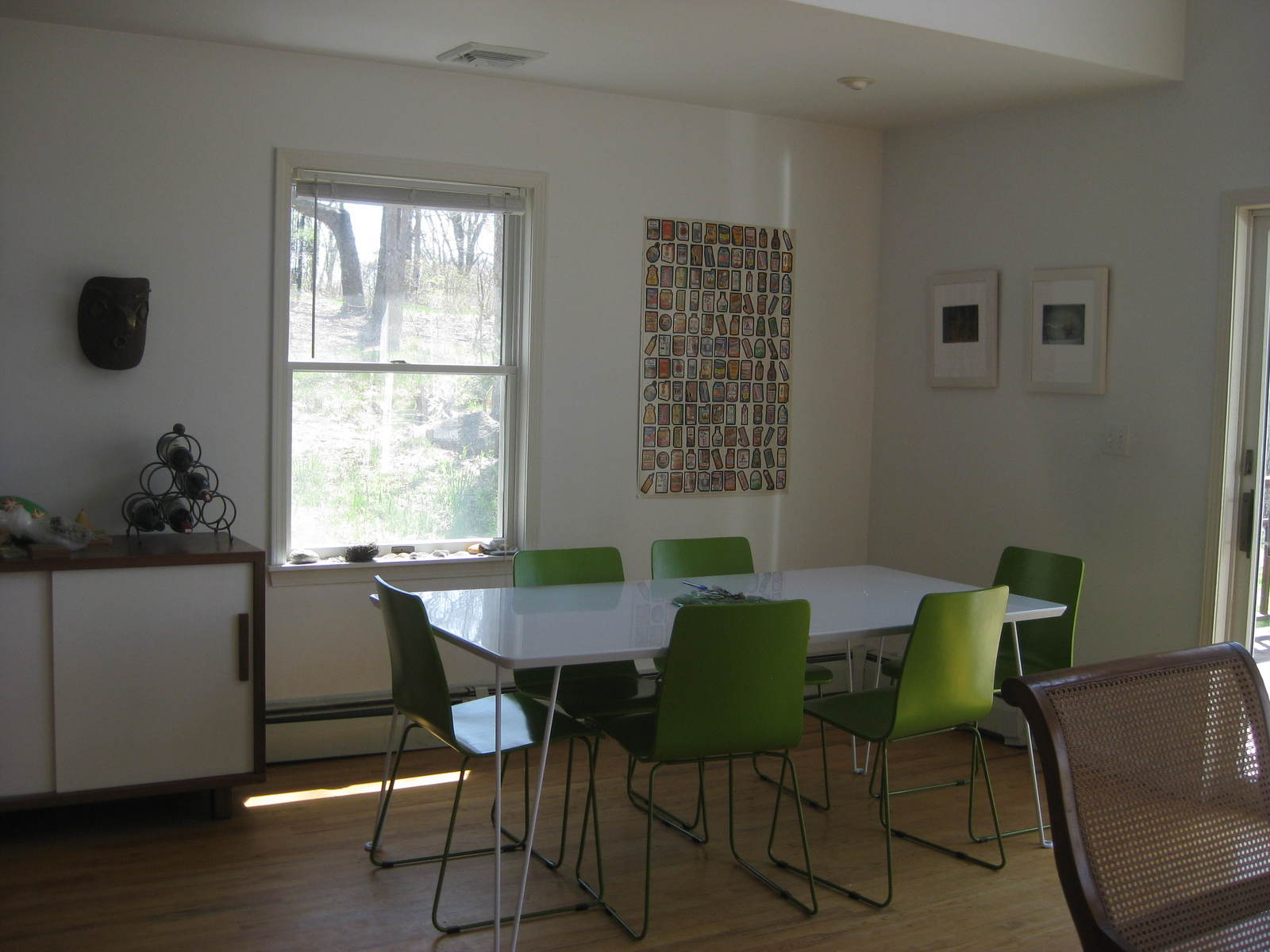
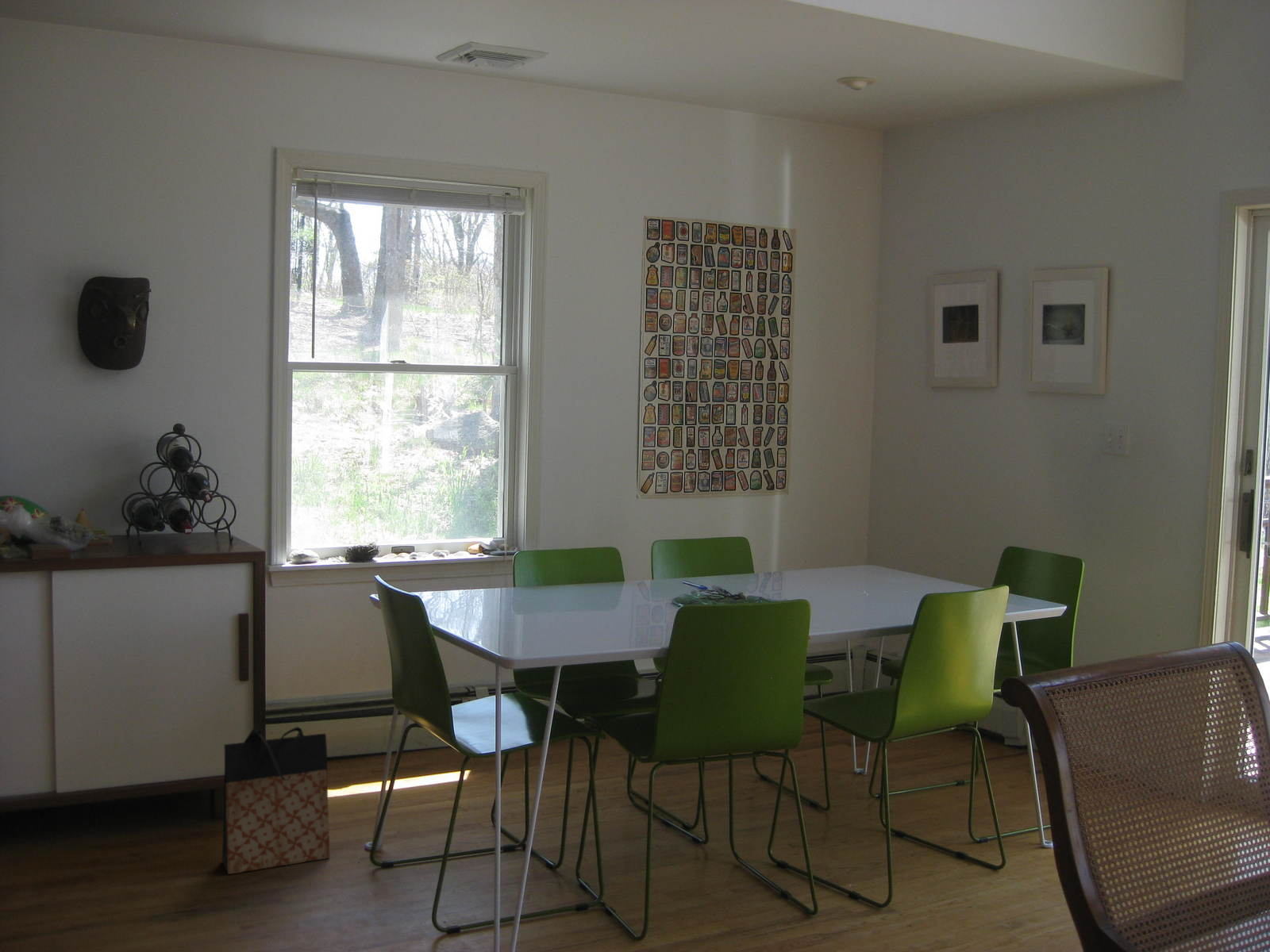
+ bag (275, 793)
